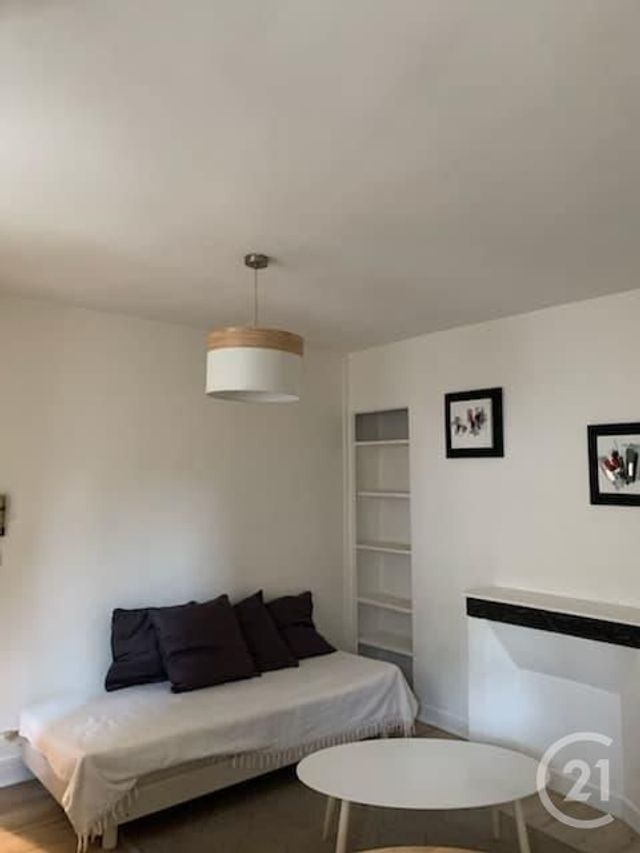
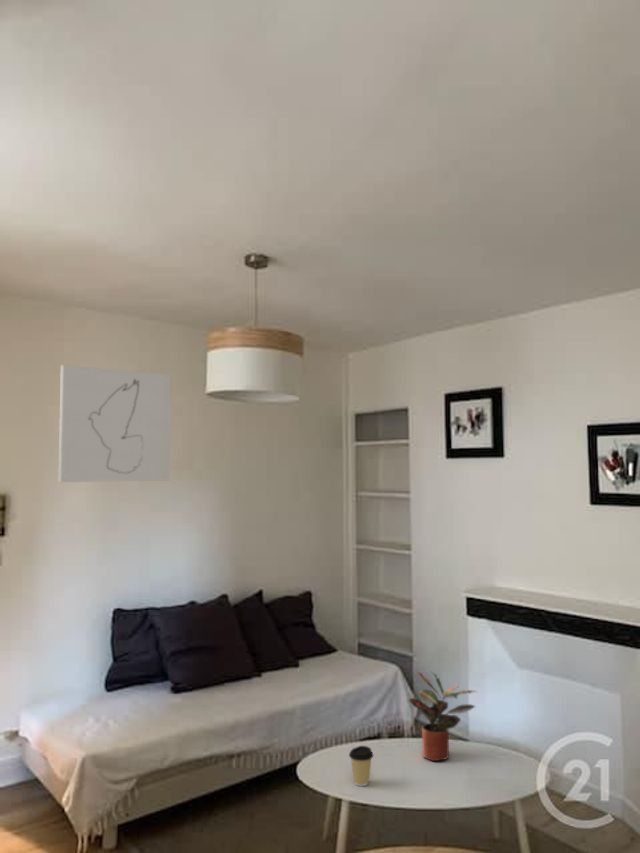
+ coffee cup (361, 766)
+ potted plant (443, 714)
+ wall art (117, 425)
